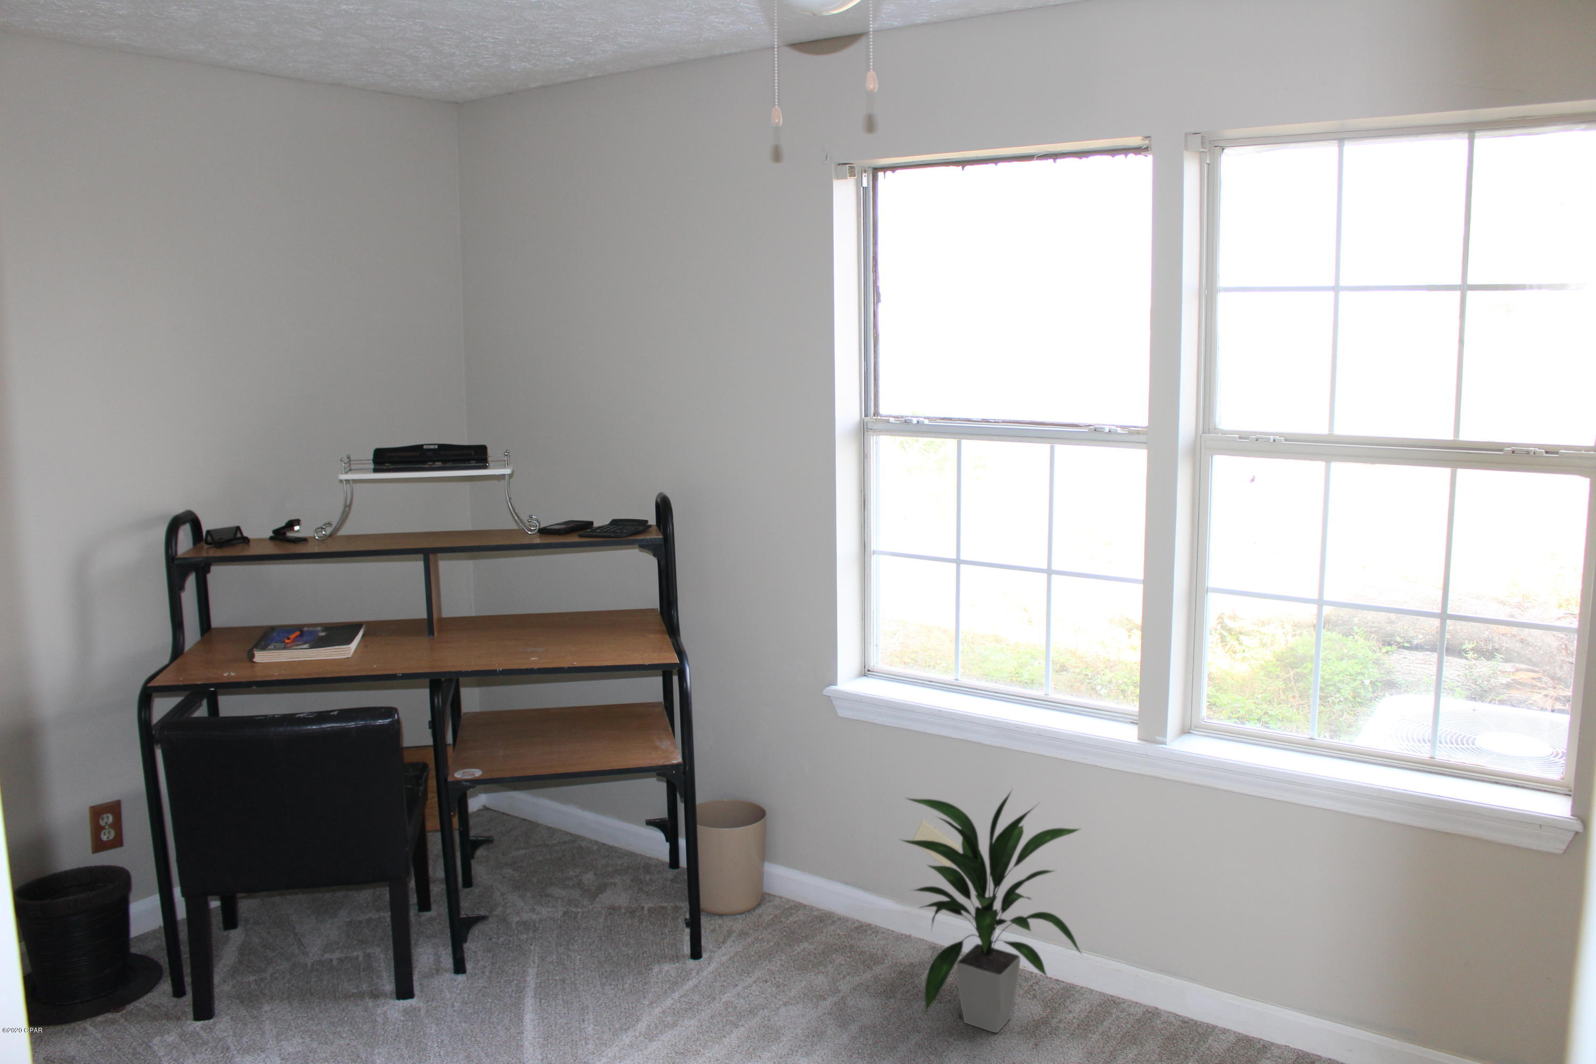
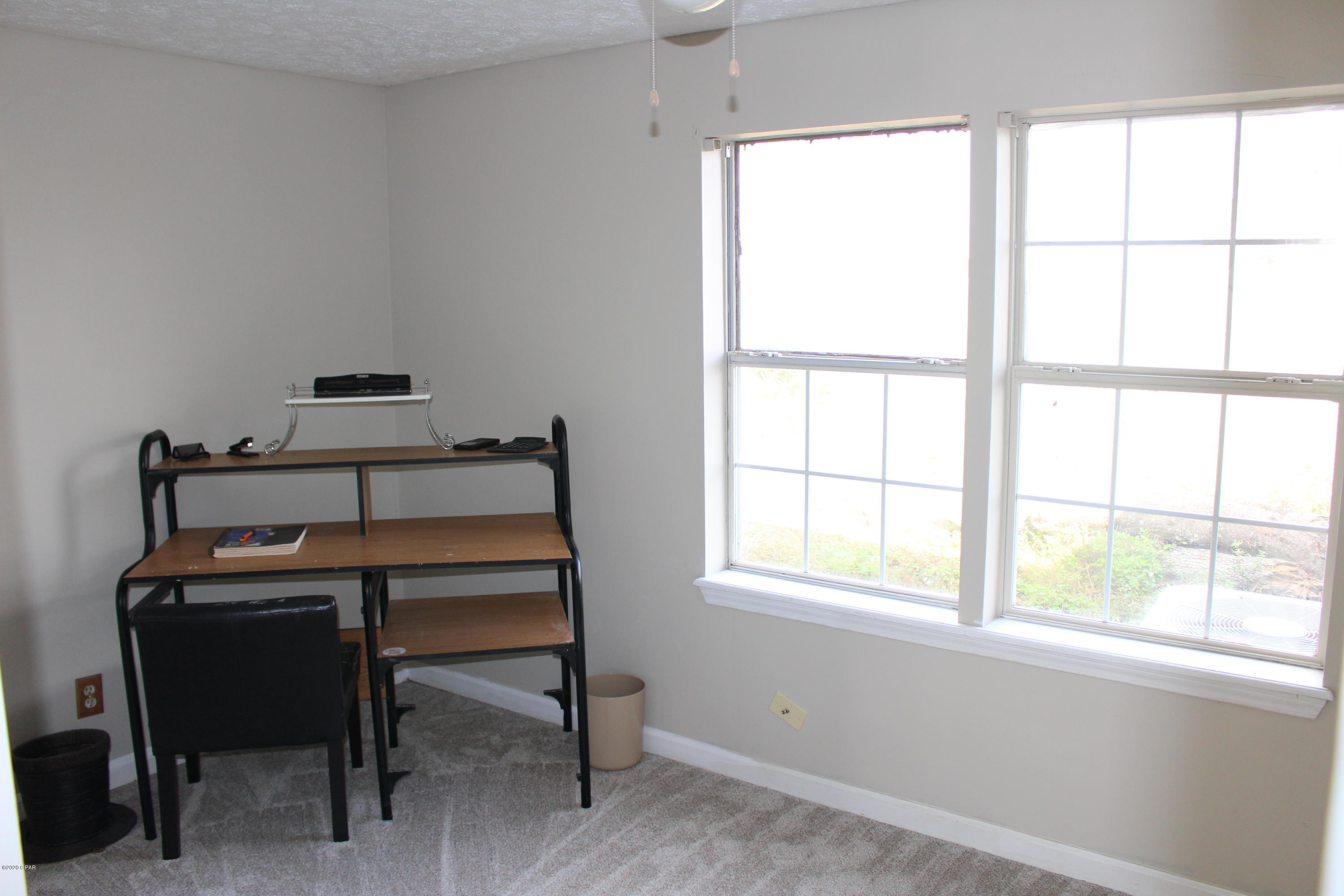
- indoor plant (981, 906)
